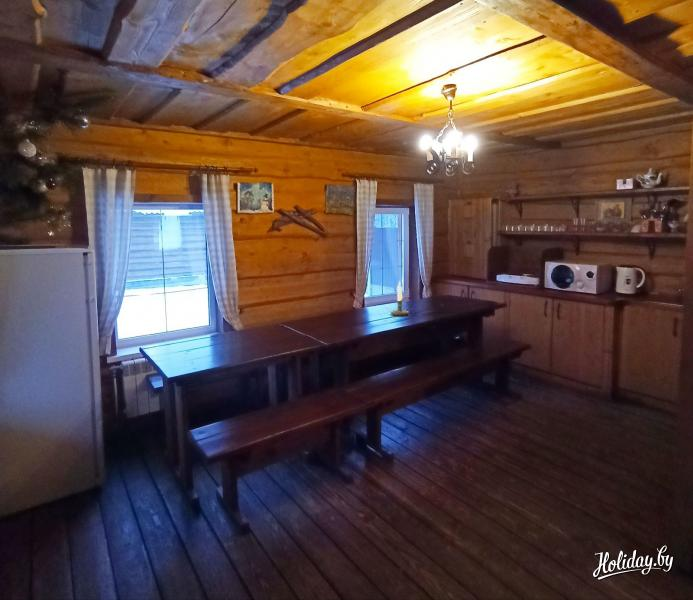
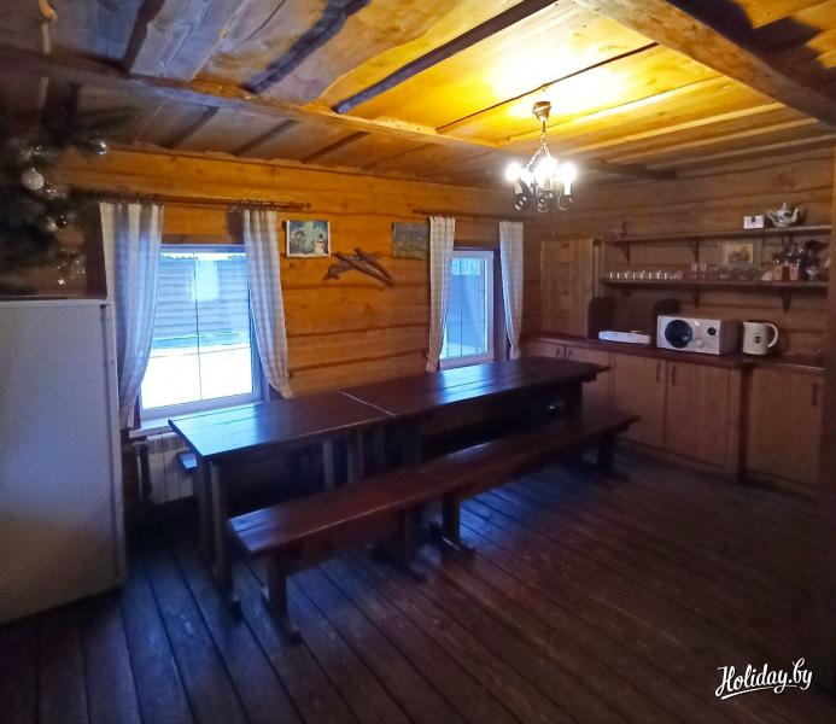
- candle holder (401, 297)
